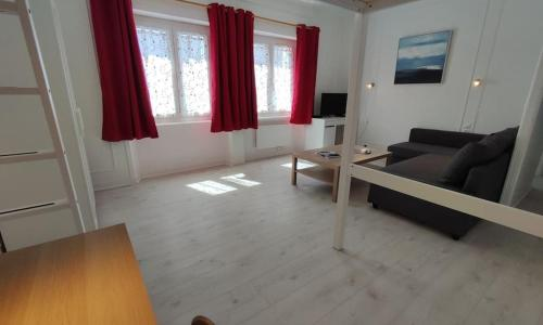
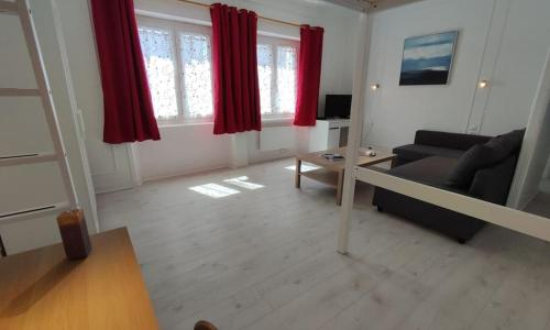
+ candle (75, 233)
